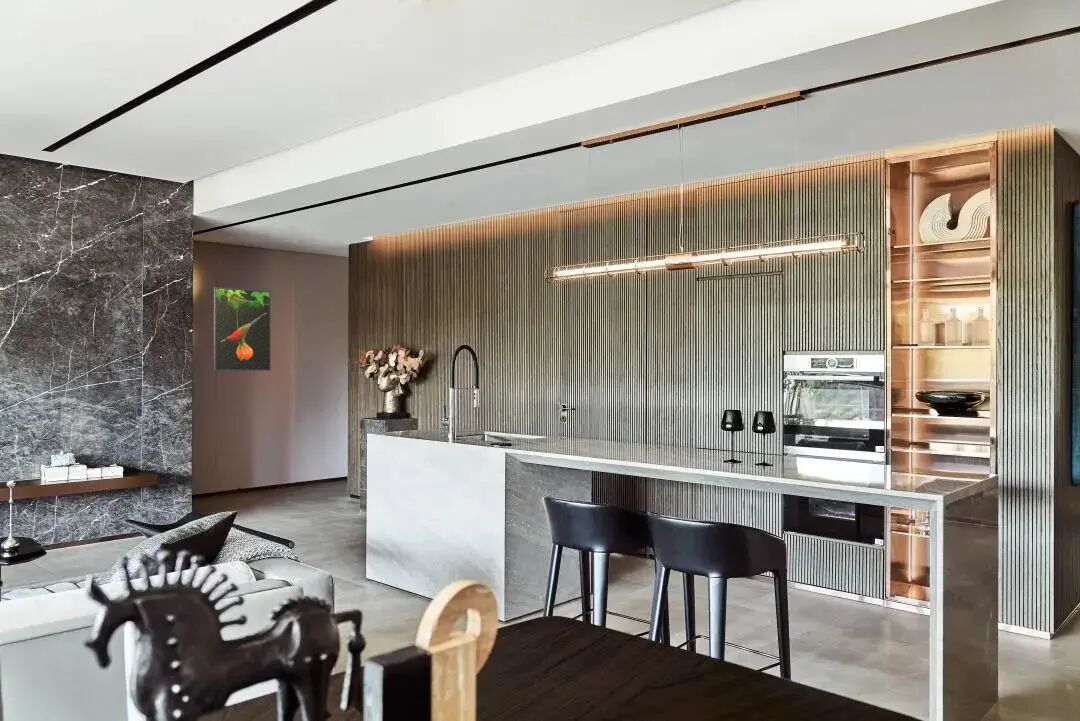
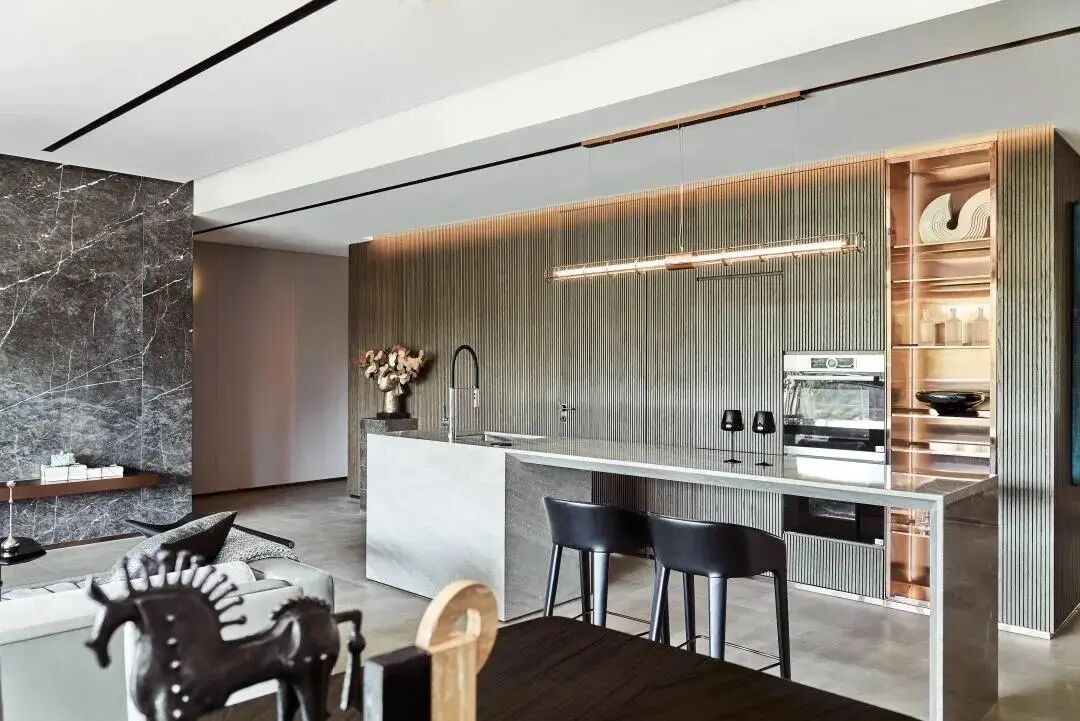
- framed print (243, 329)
